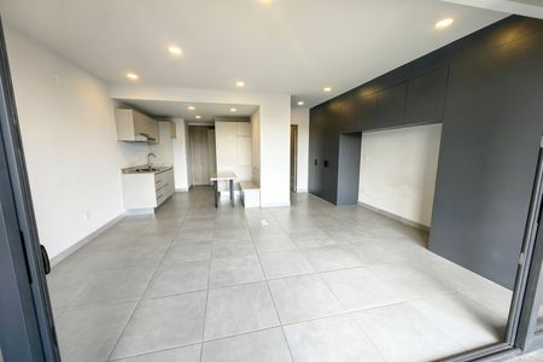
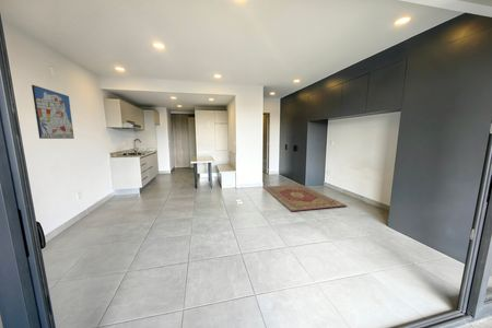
+ rug (297, 195)
+ wall art (55, 115)
